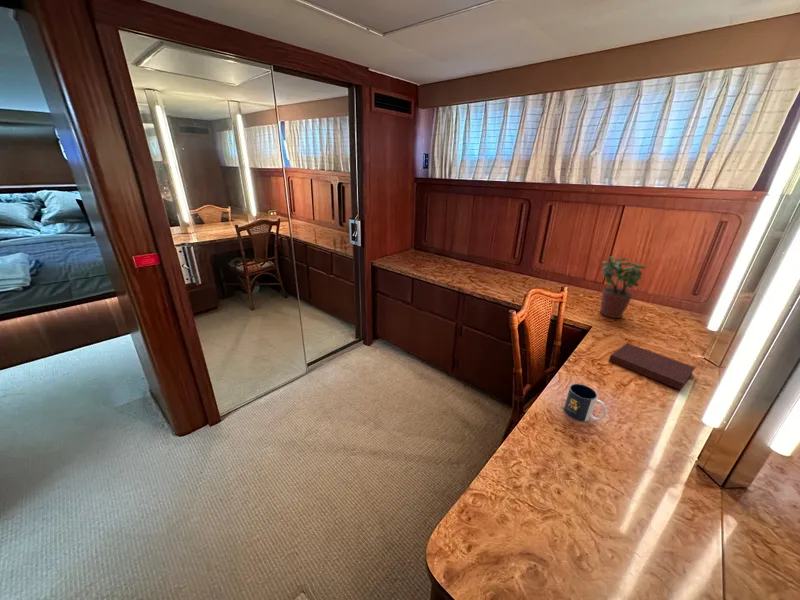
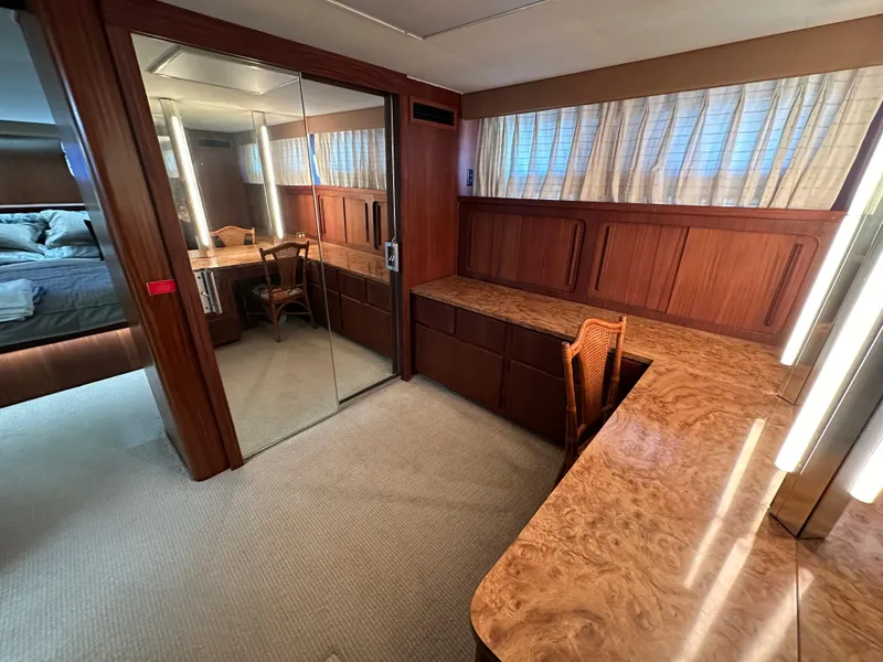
- notebook (650, 364)
- potted plant (616, 285)
- mug (585, 405)
